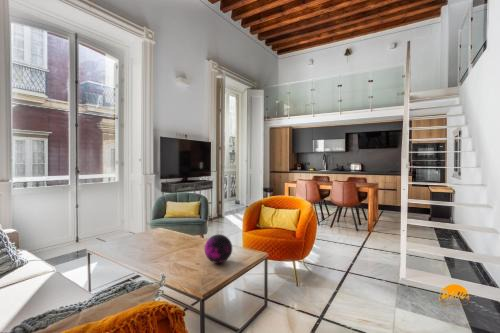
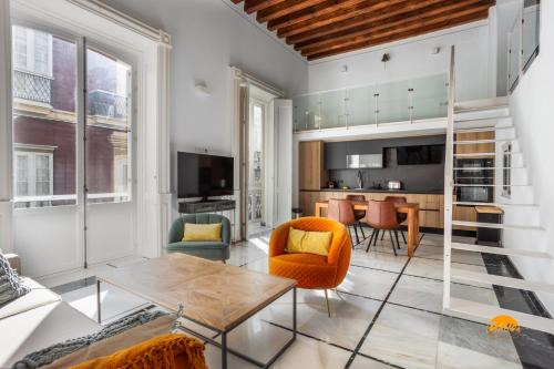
- decorative orb (218, 248)
